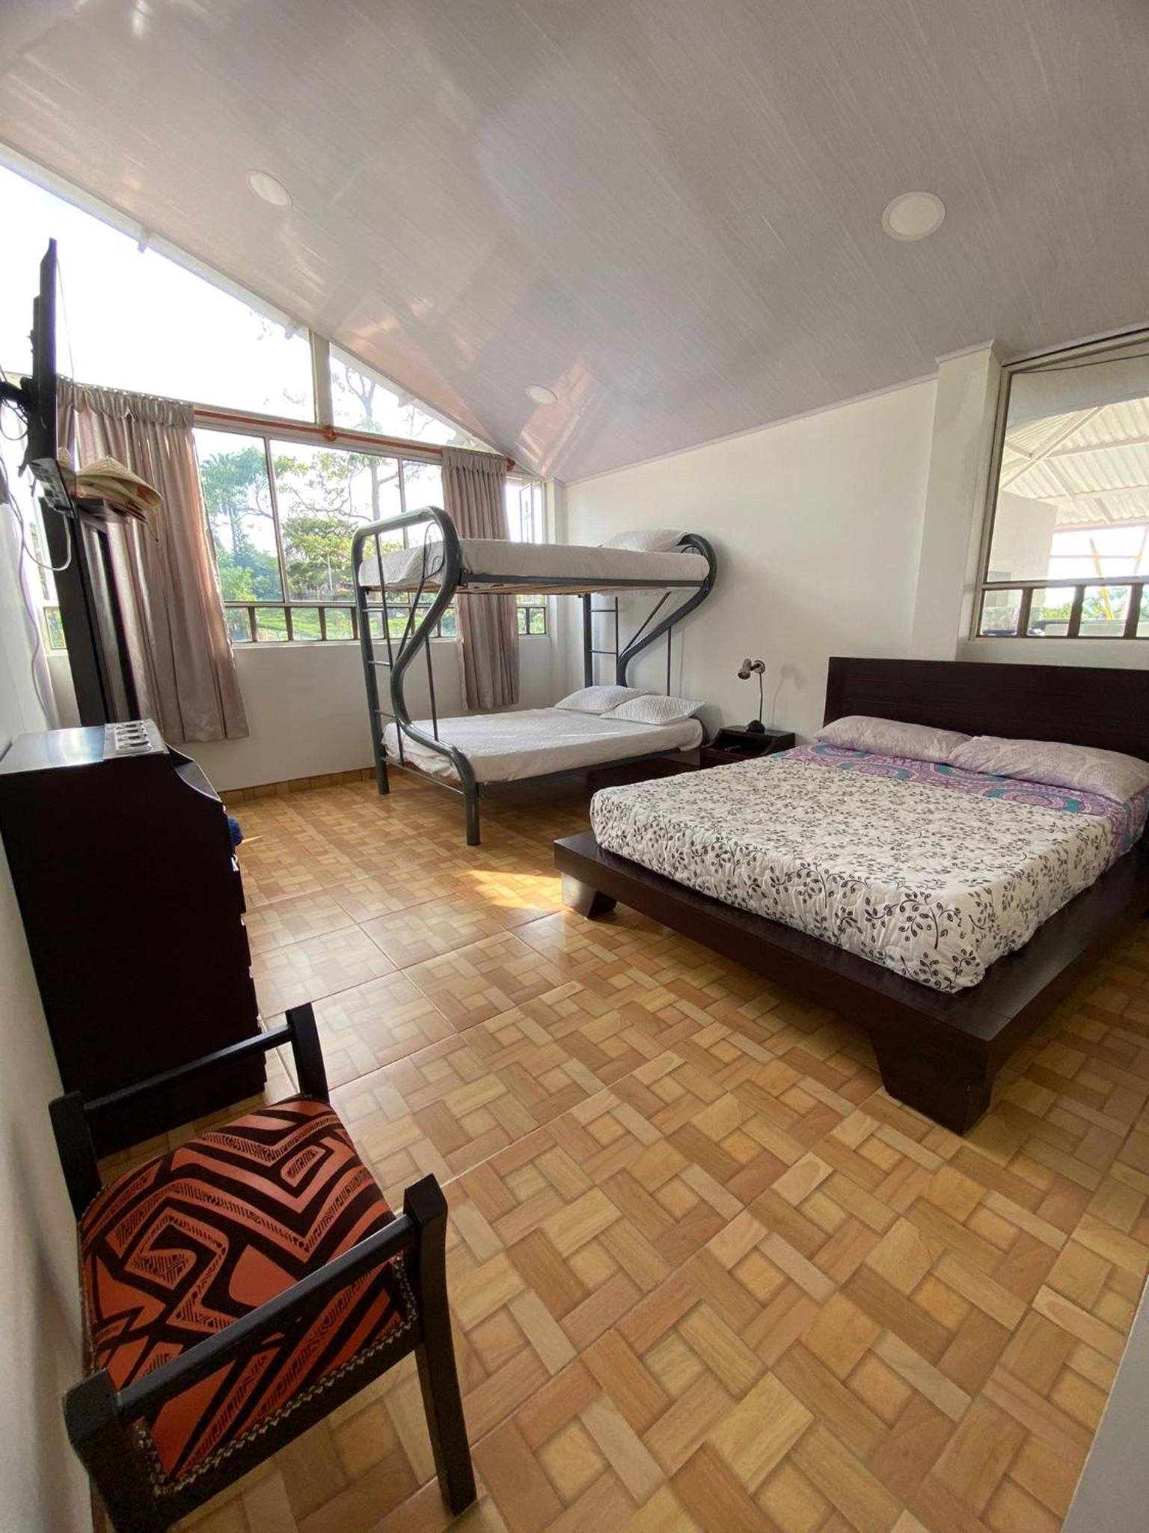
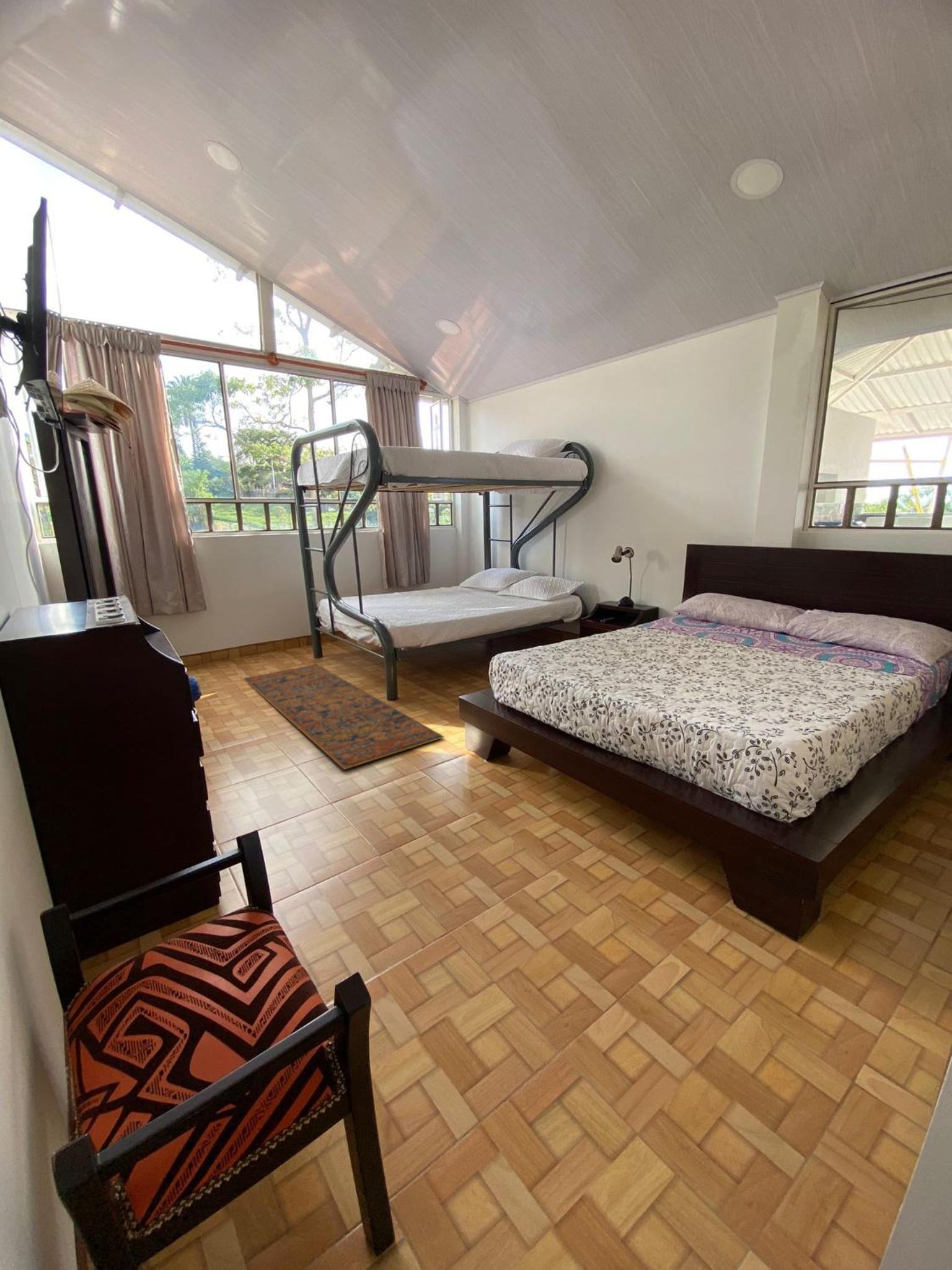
+ rug (327, 703)
